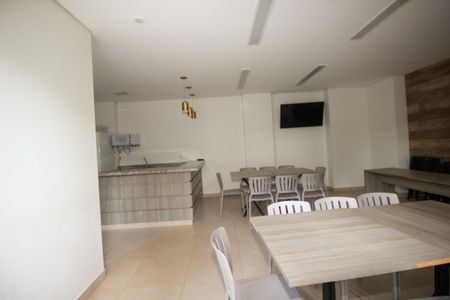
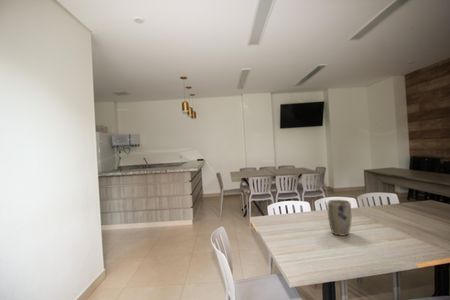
+ plant pot (339, 217)
